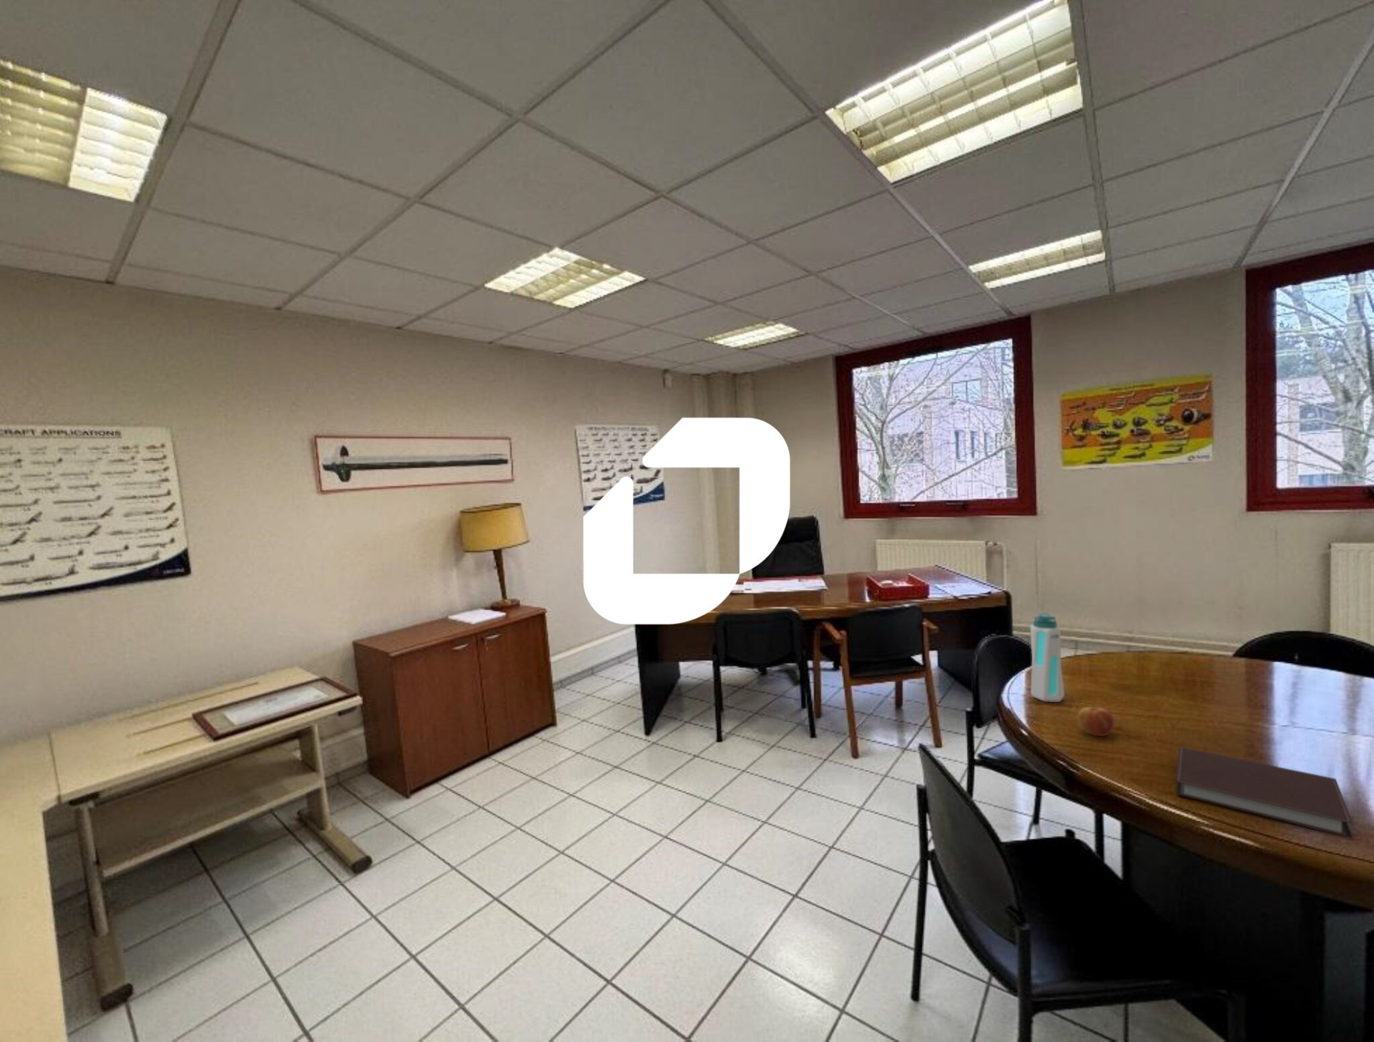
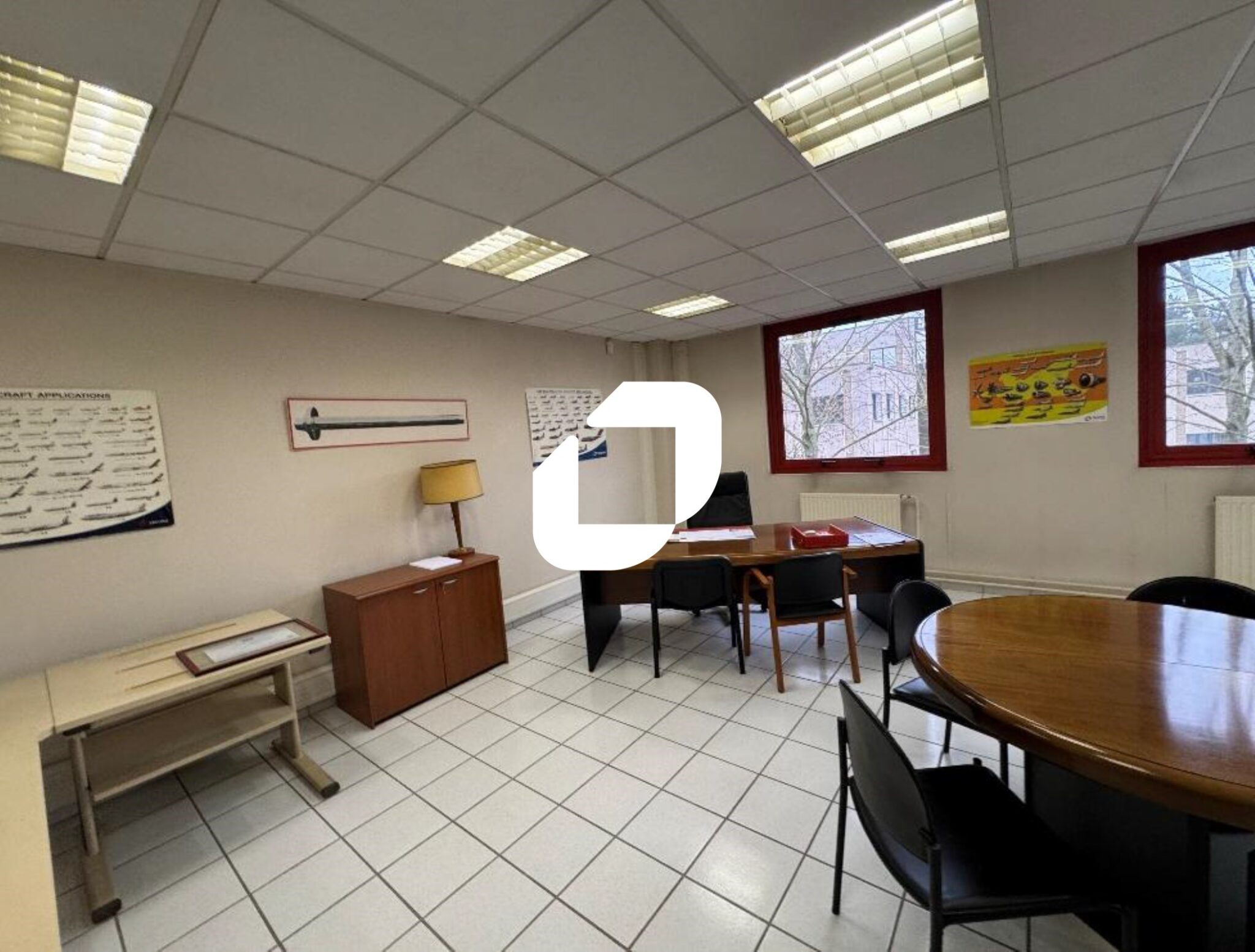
- apple (1095, 719)
- water bottle (1047, 656)
- notebook (1255, 786)
